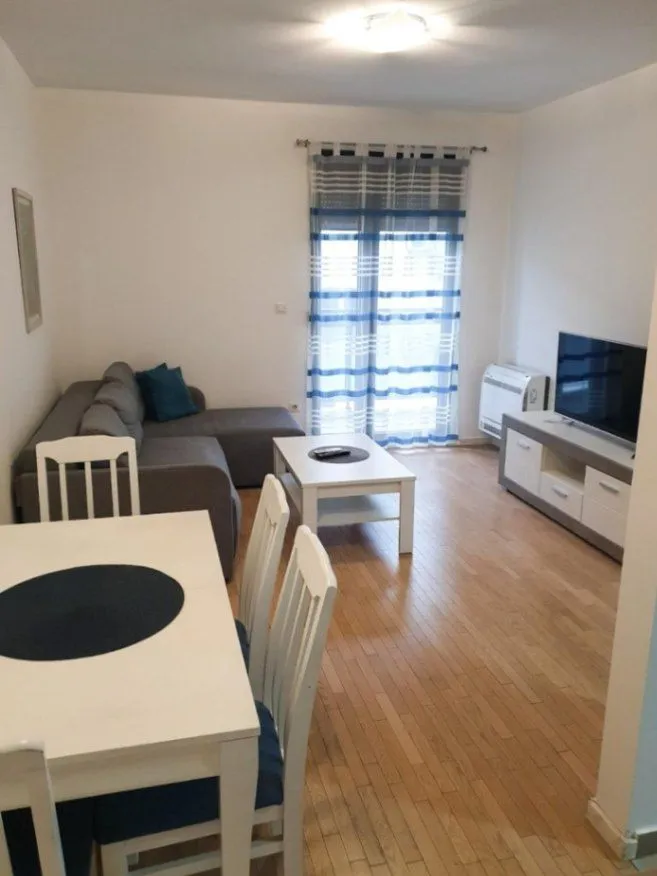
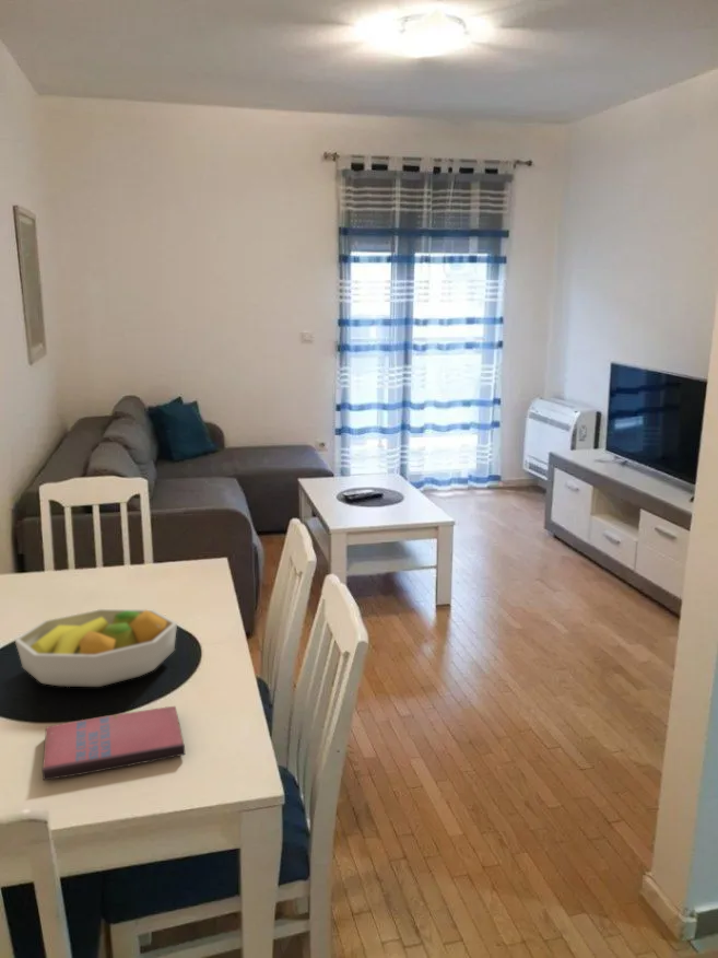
+ paperback book (113, 738)
+ fruit bowl (98, 641)
